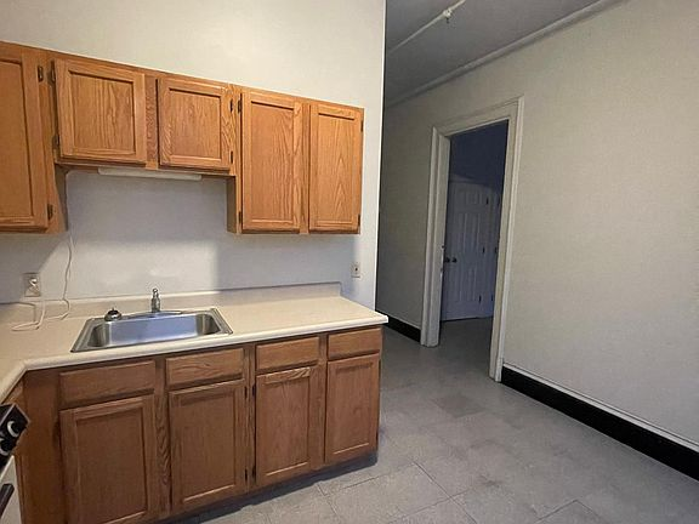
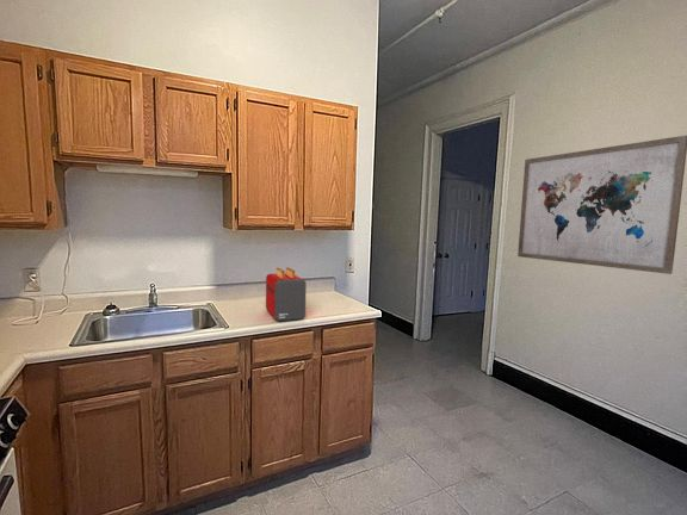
+ wall art (587, 207)
+ toaster (284, 291)
